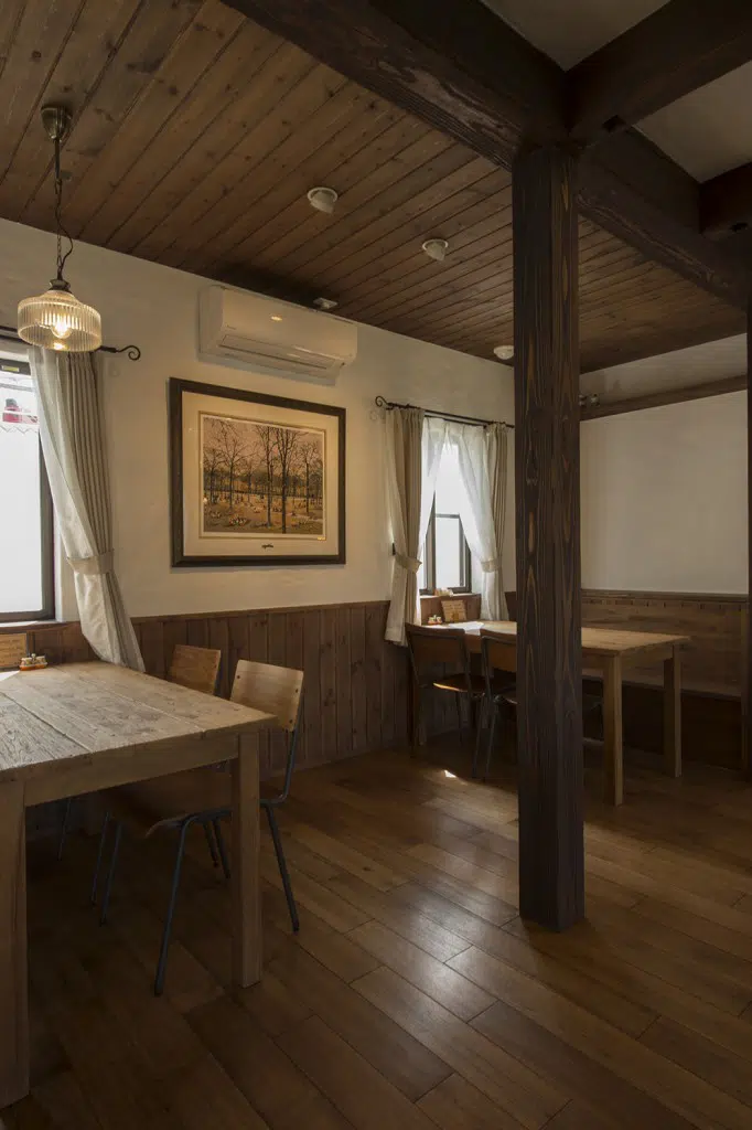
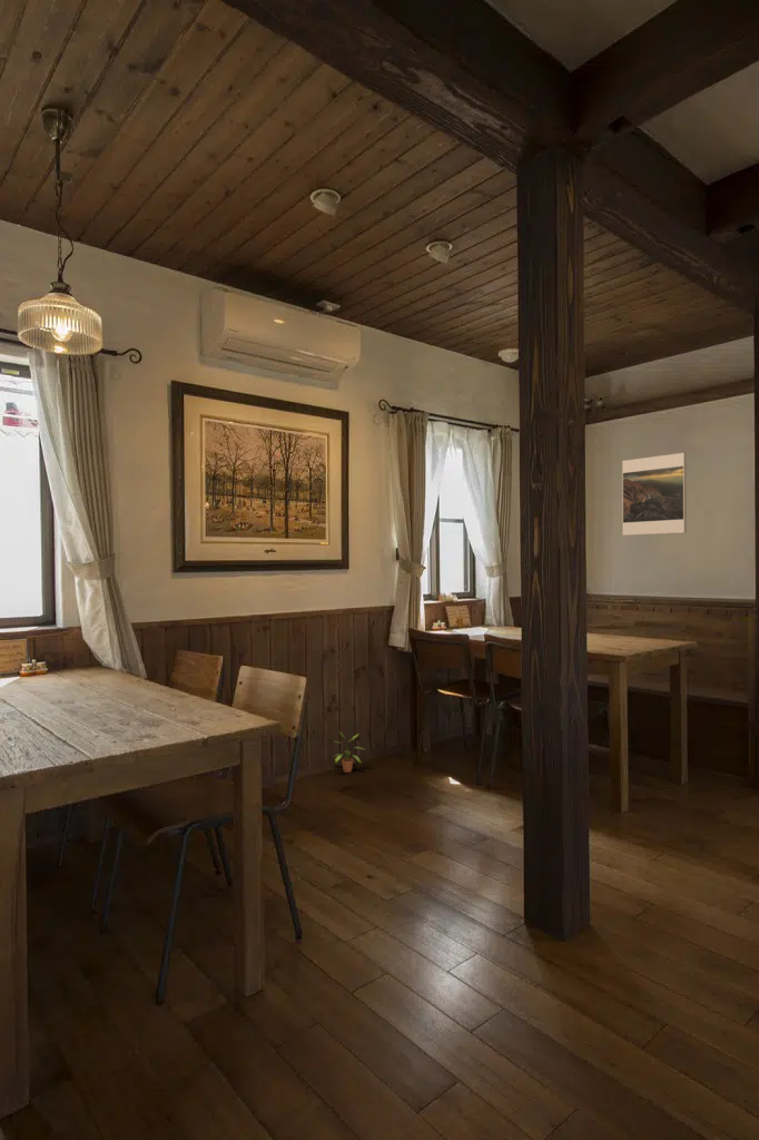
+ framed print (652, 495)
+ potted plant (345, 750)
